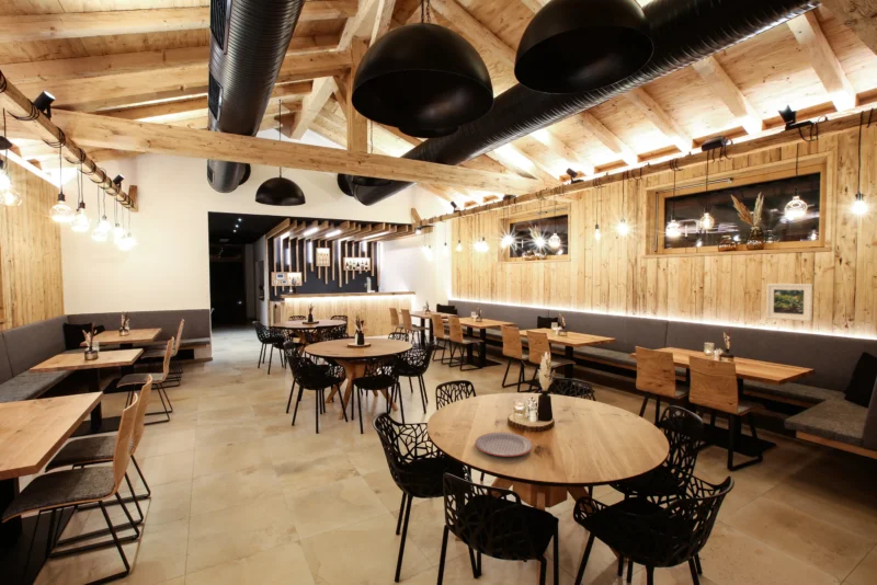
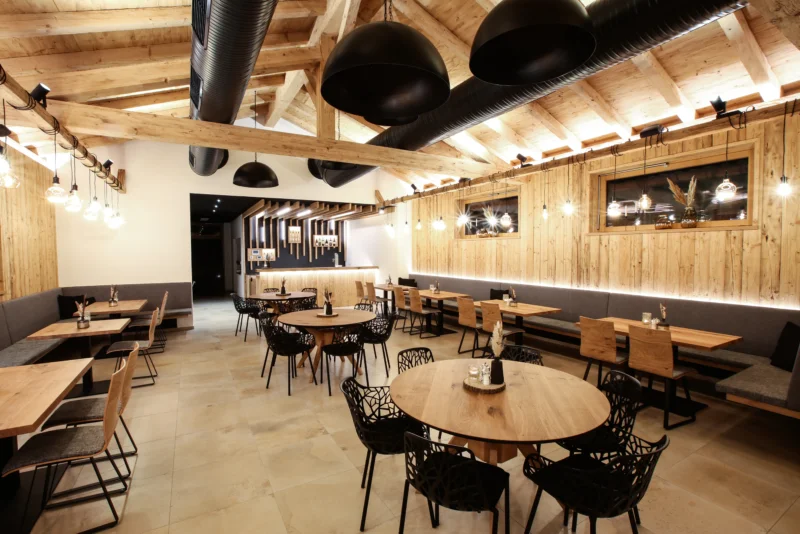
- plate (503, 445)
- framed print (788, 301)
